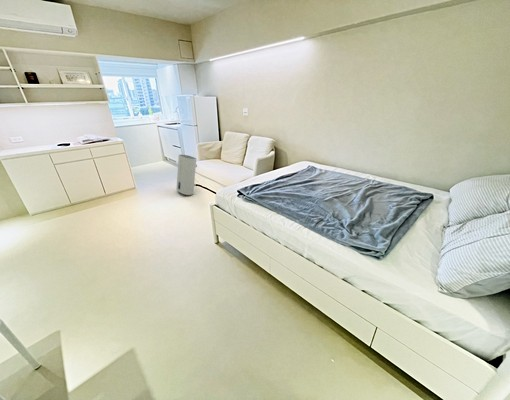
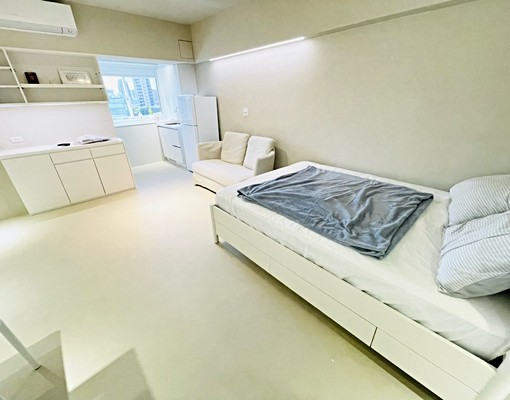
- water heater (186, 174)
